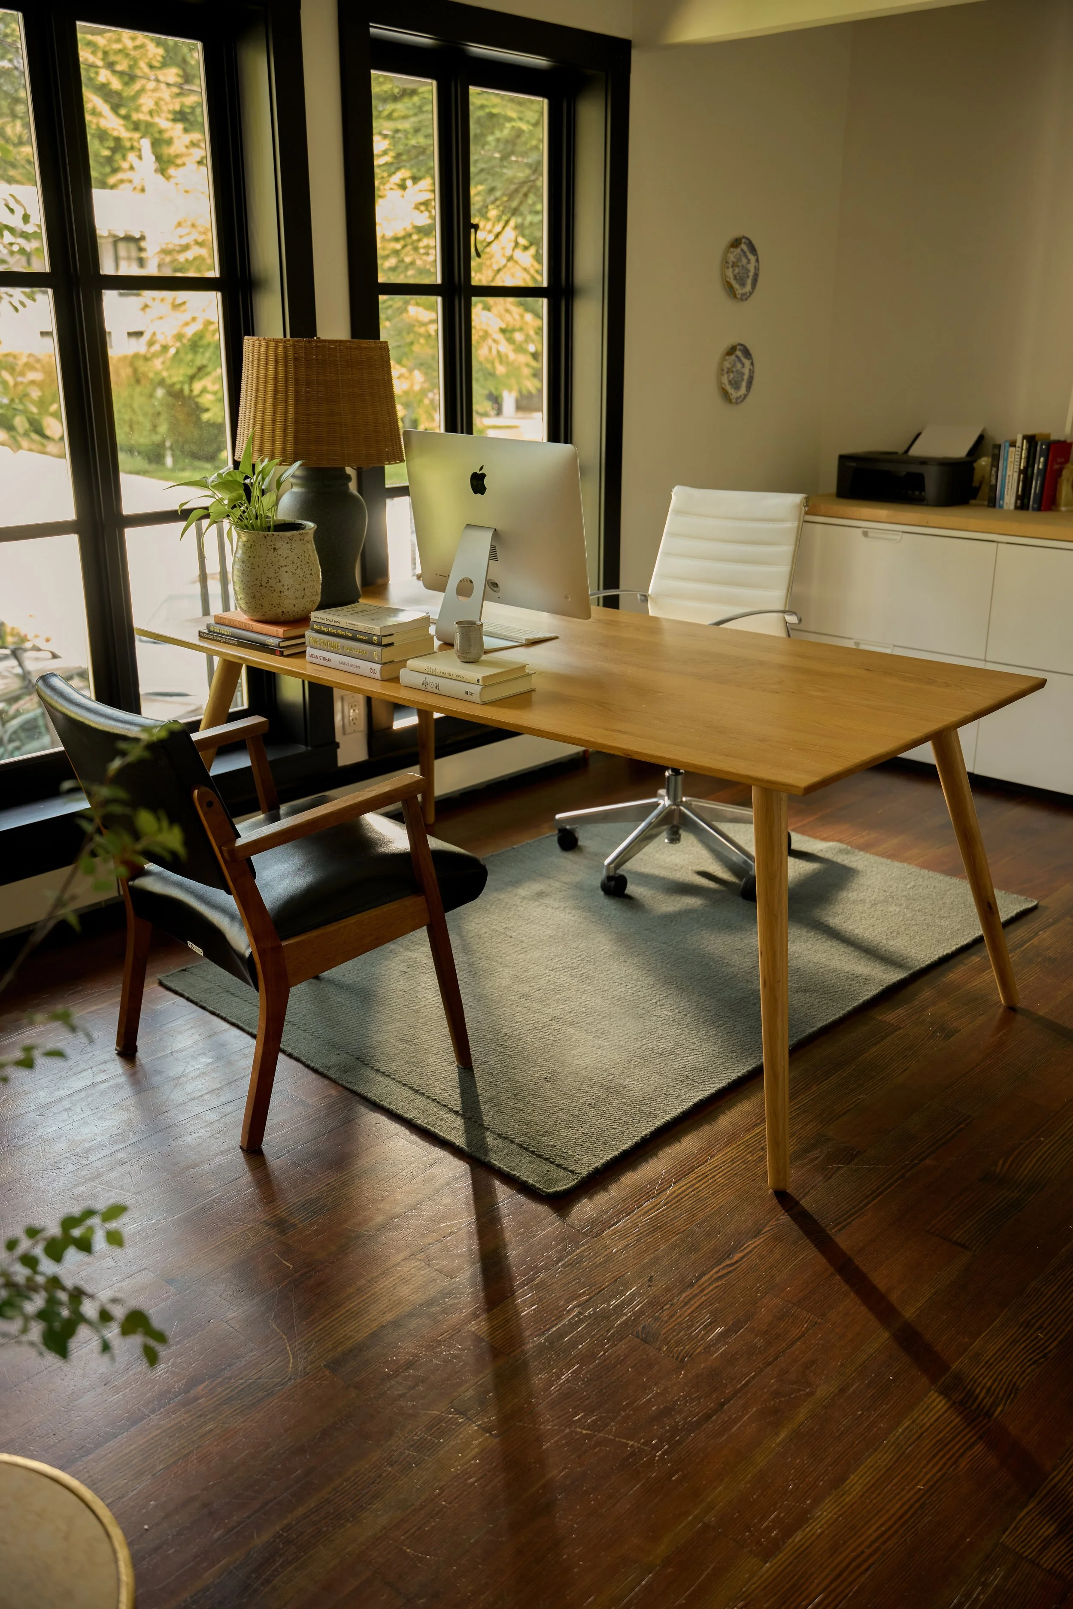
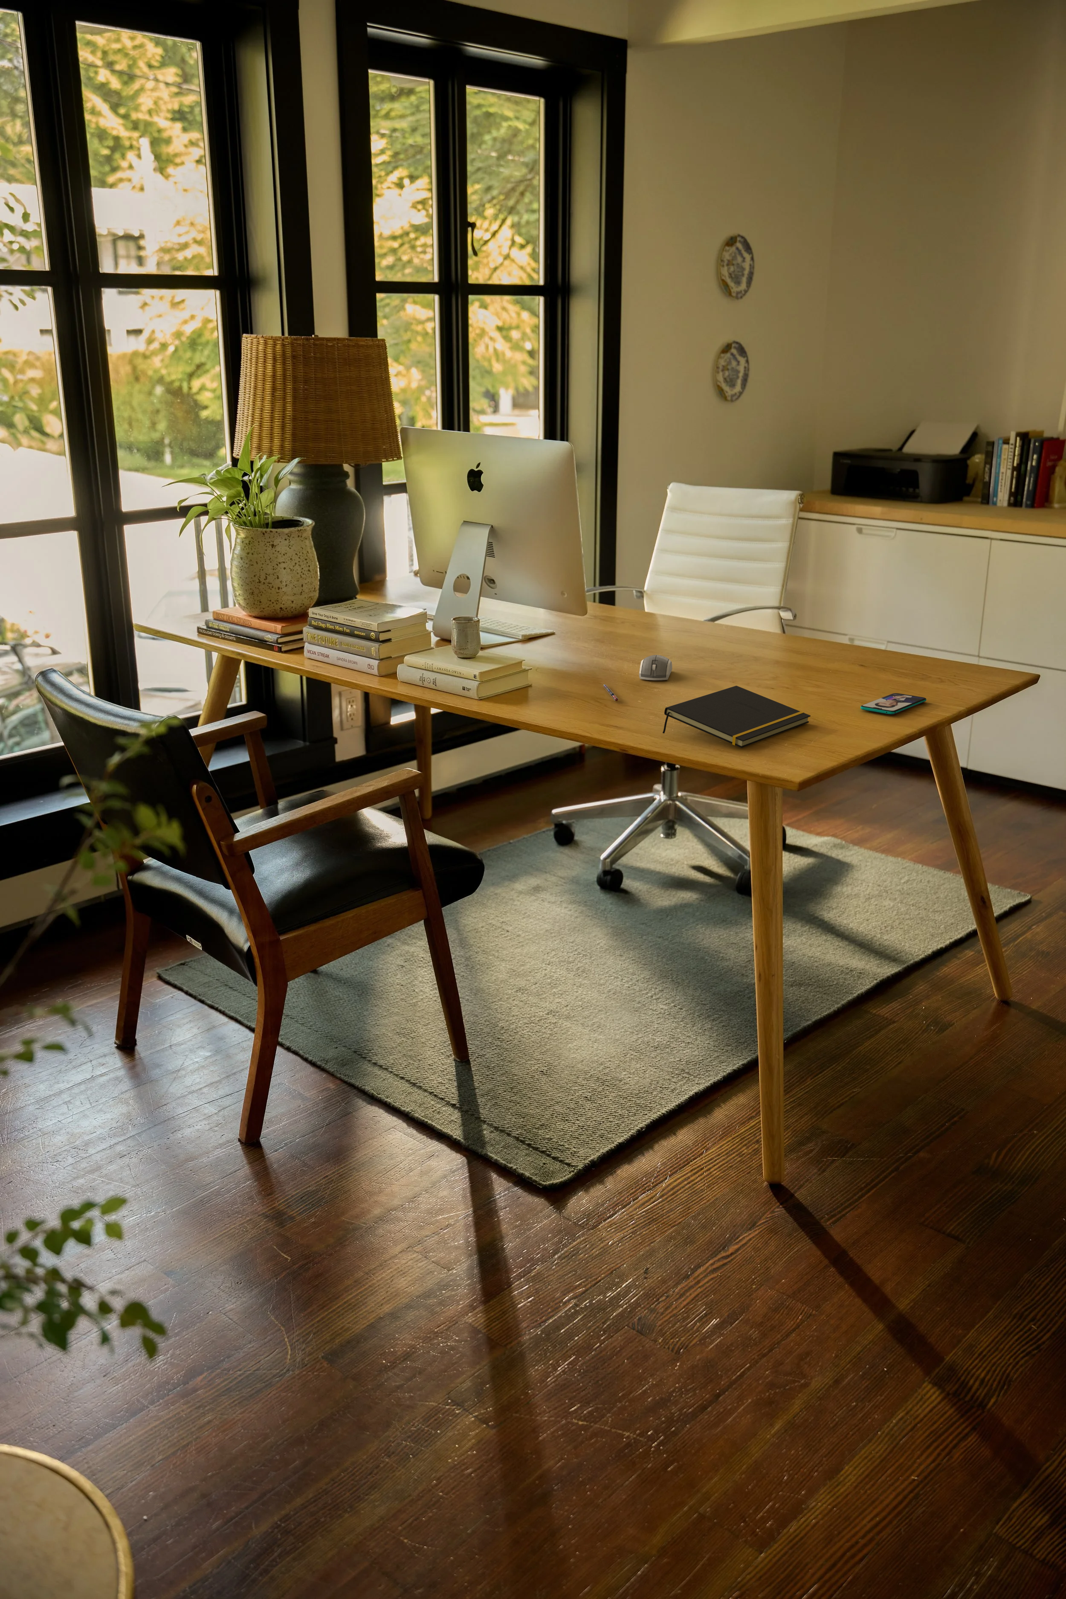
+ computer mouse (657, 665)
+ pen (610, 692)
+ smartphone (893, 703)
+ notepad (739, 715)
